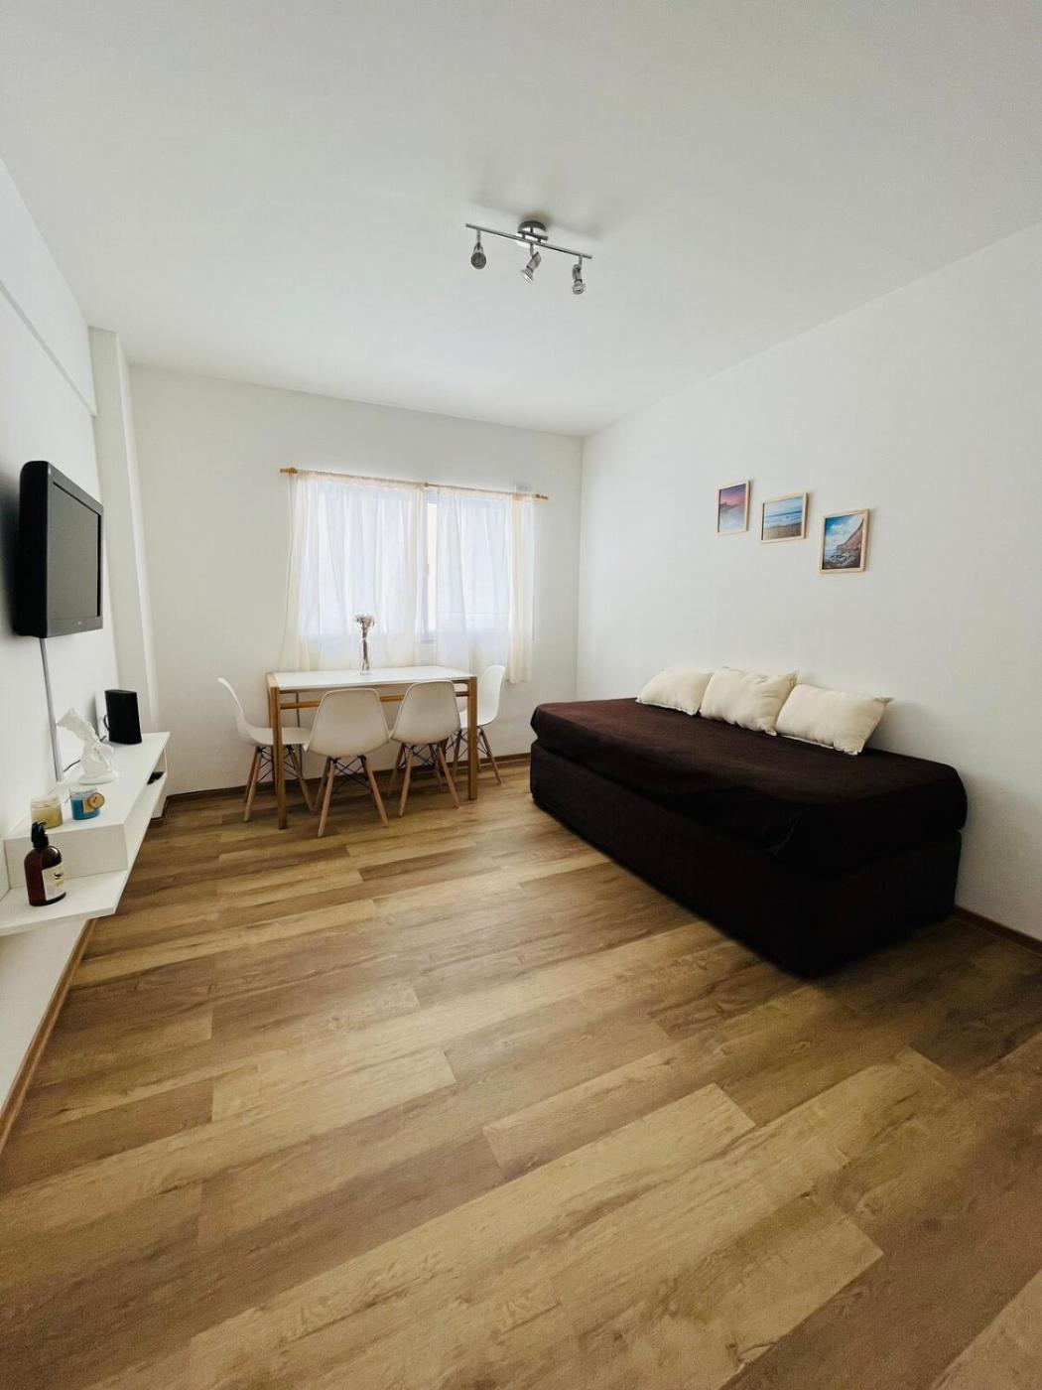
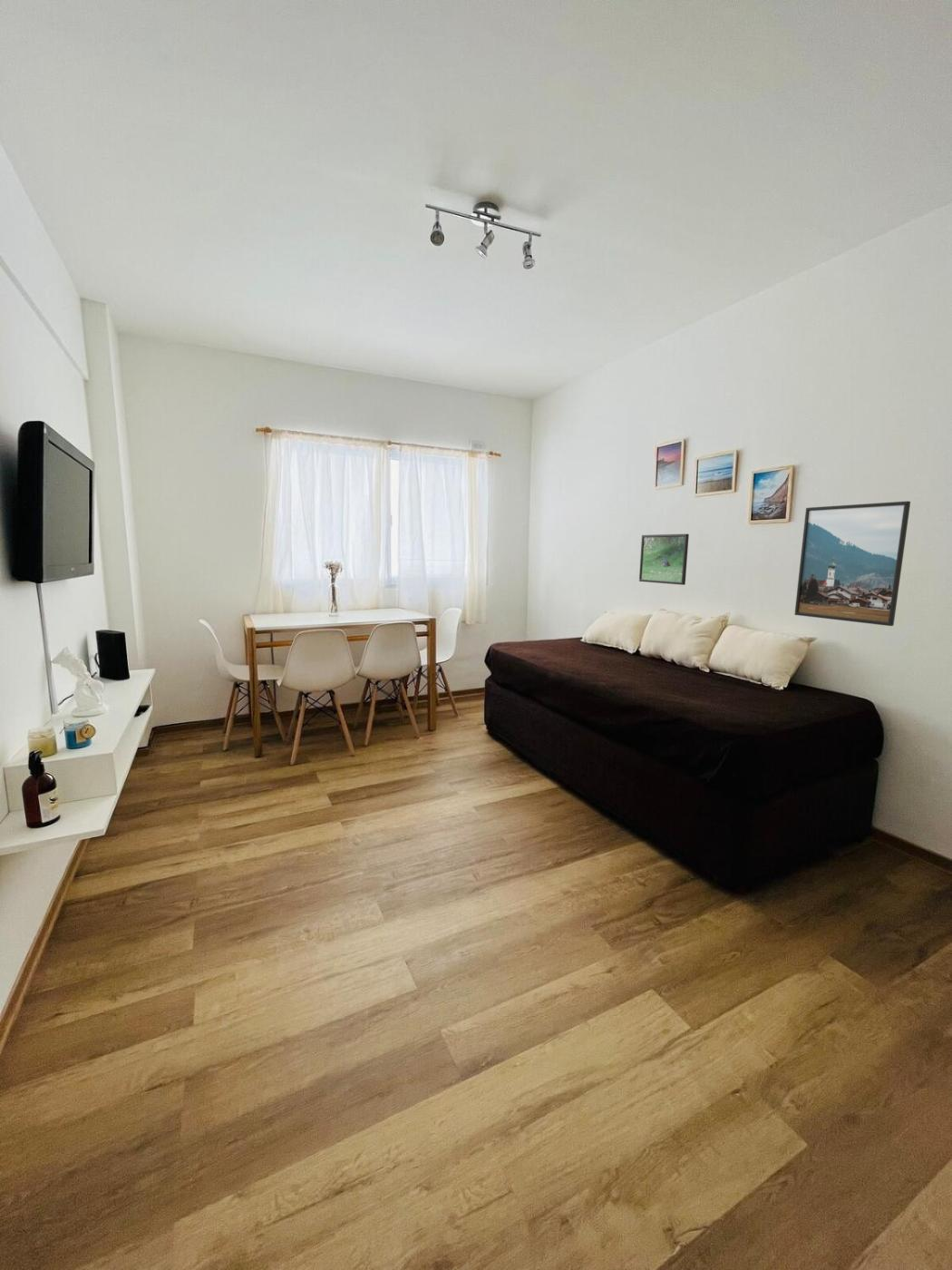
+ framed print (847, 563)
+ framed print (662, 559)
